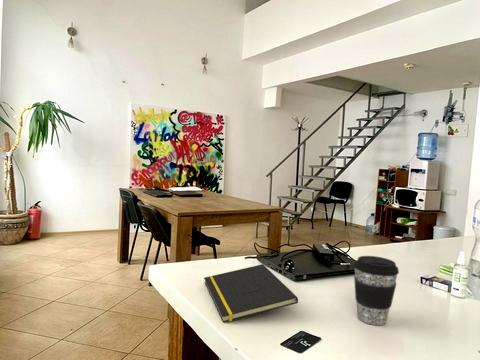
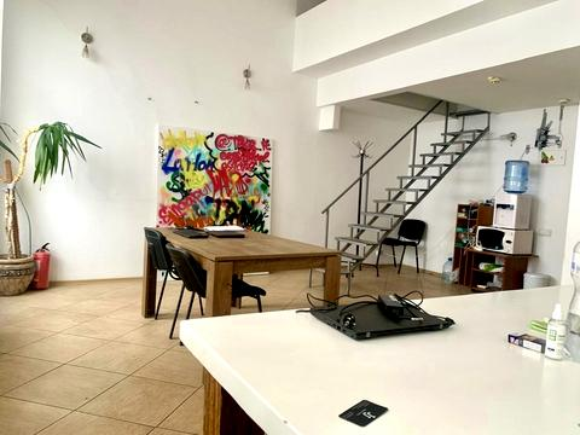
- coffee cup (374, 289)
- notepad (246, 289)
